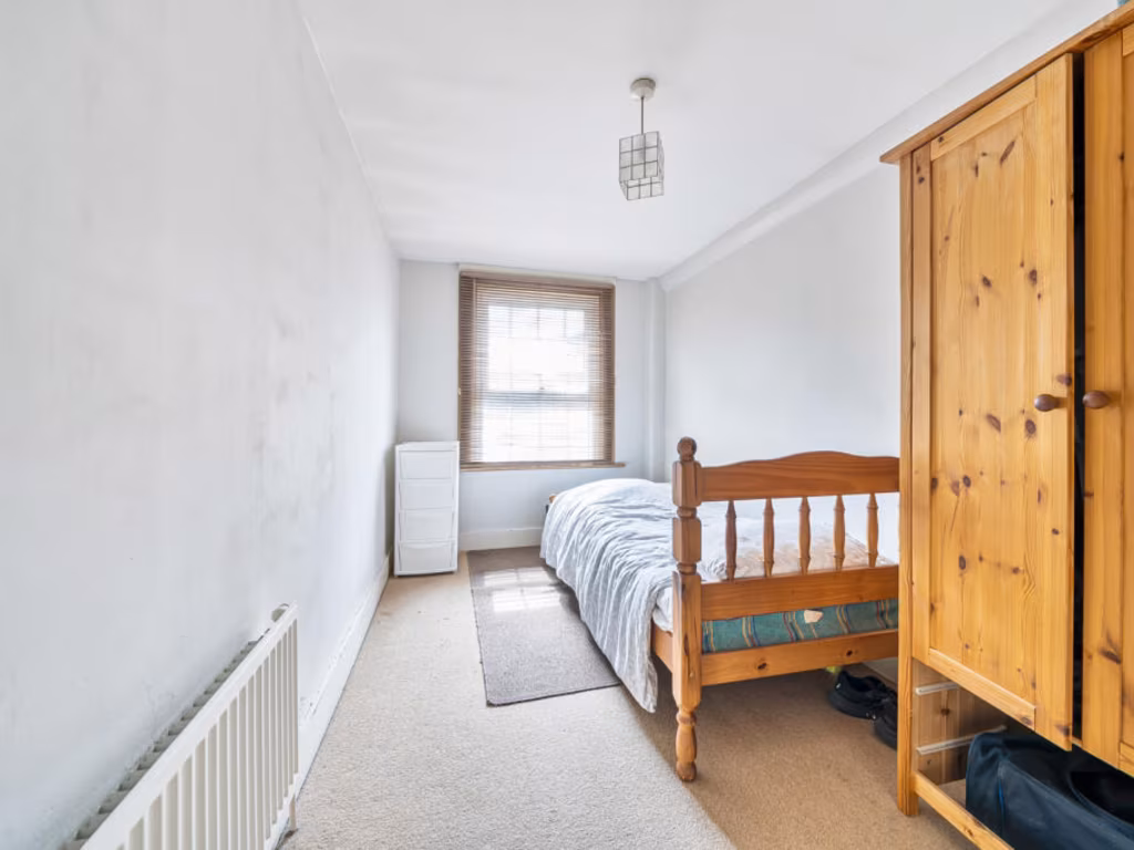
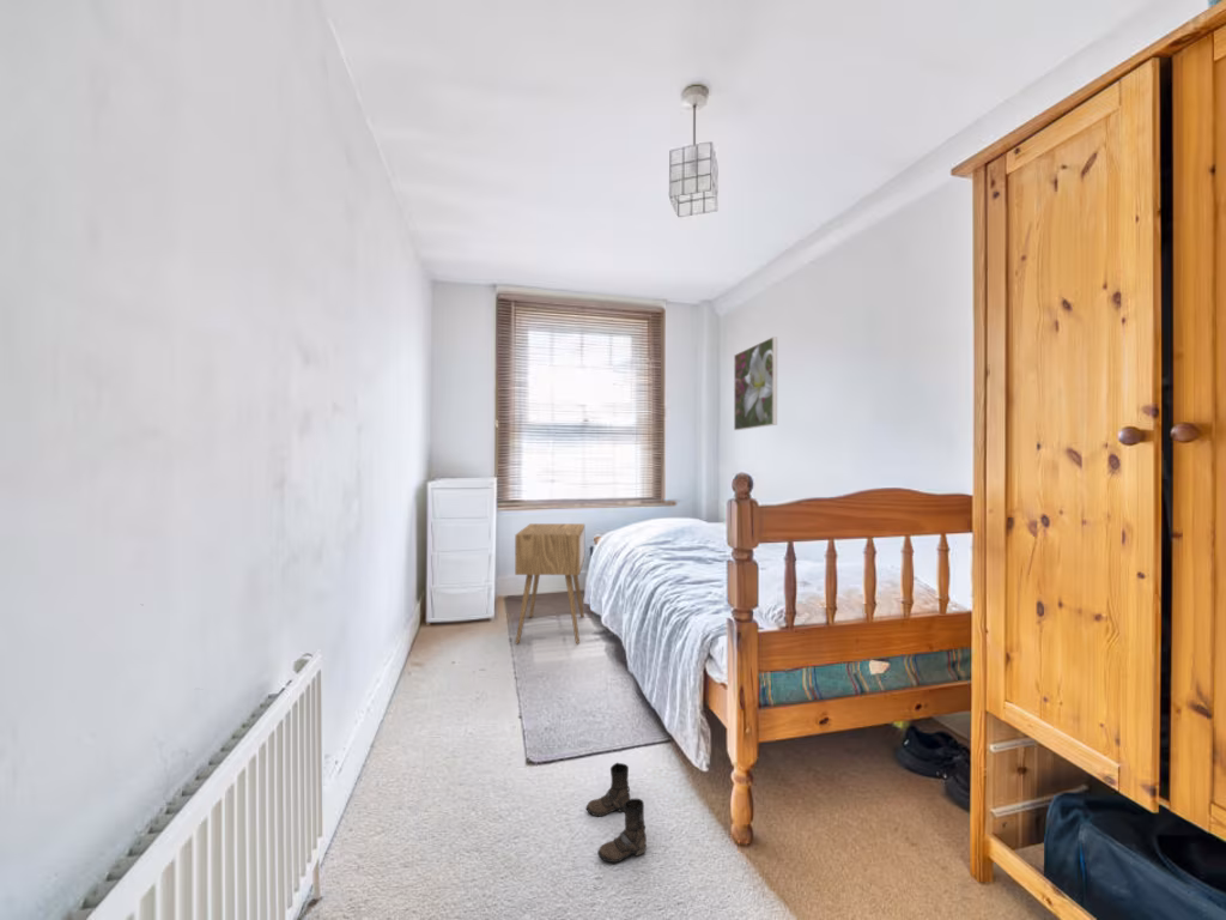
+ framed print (753, 387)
+ boots (614, 809)
+ nightstand (552, 574)
